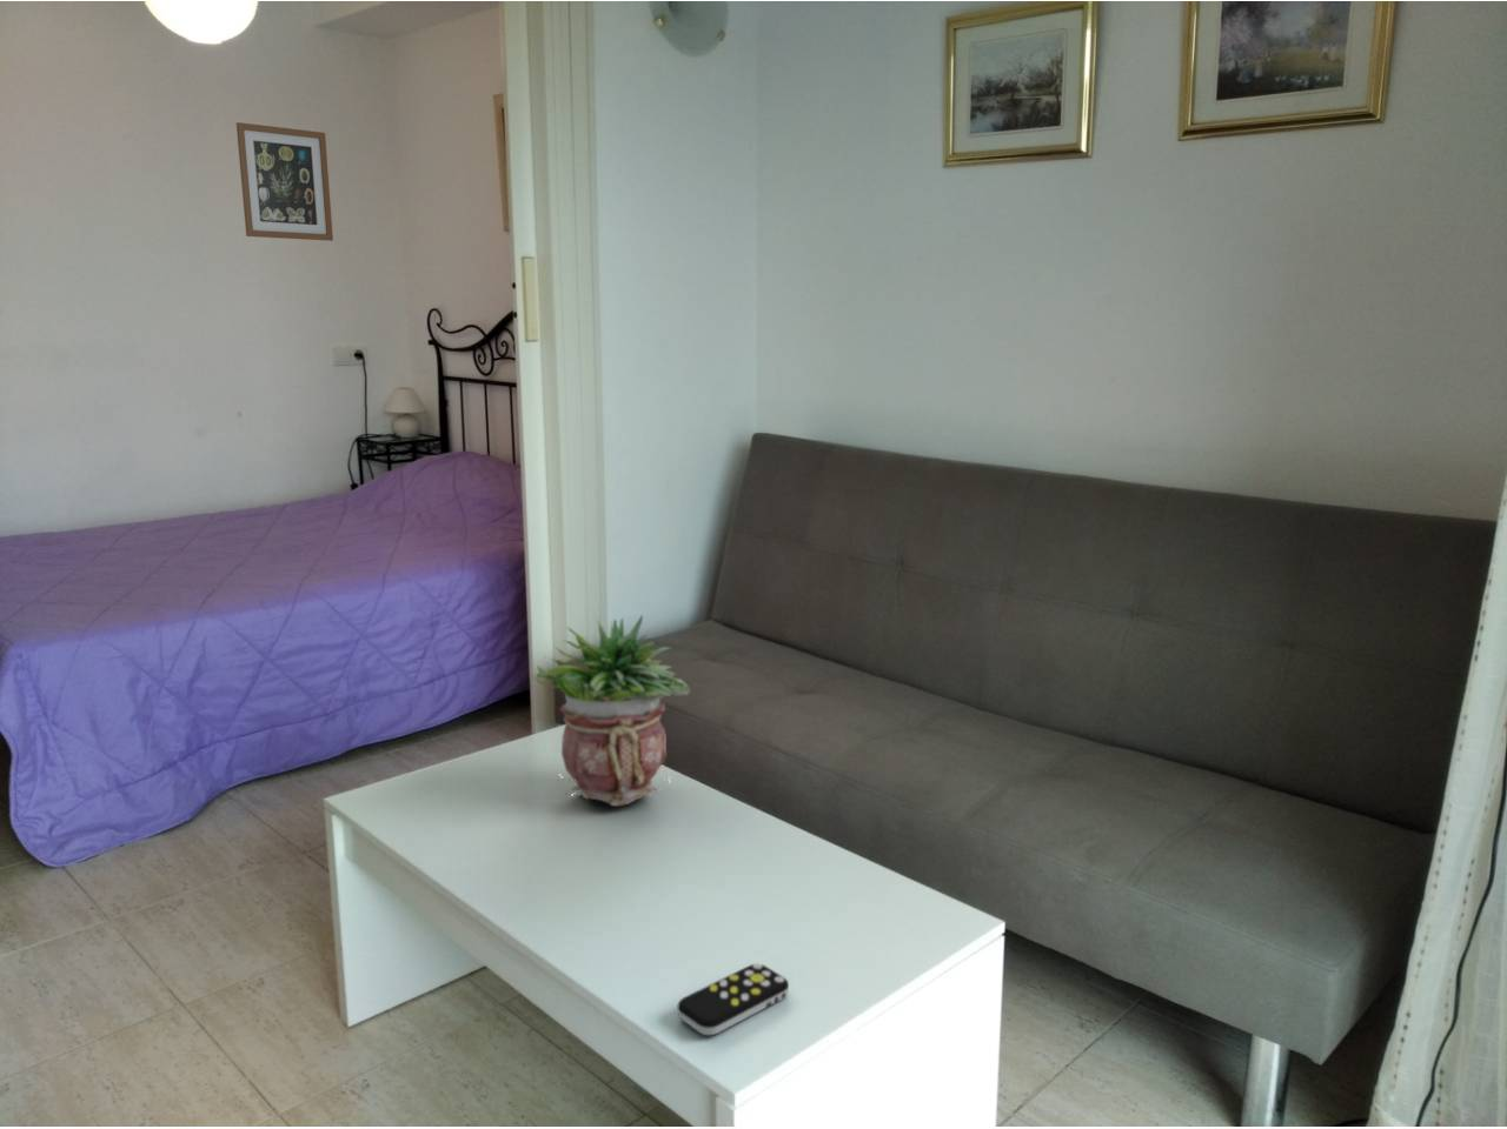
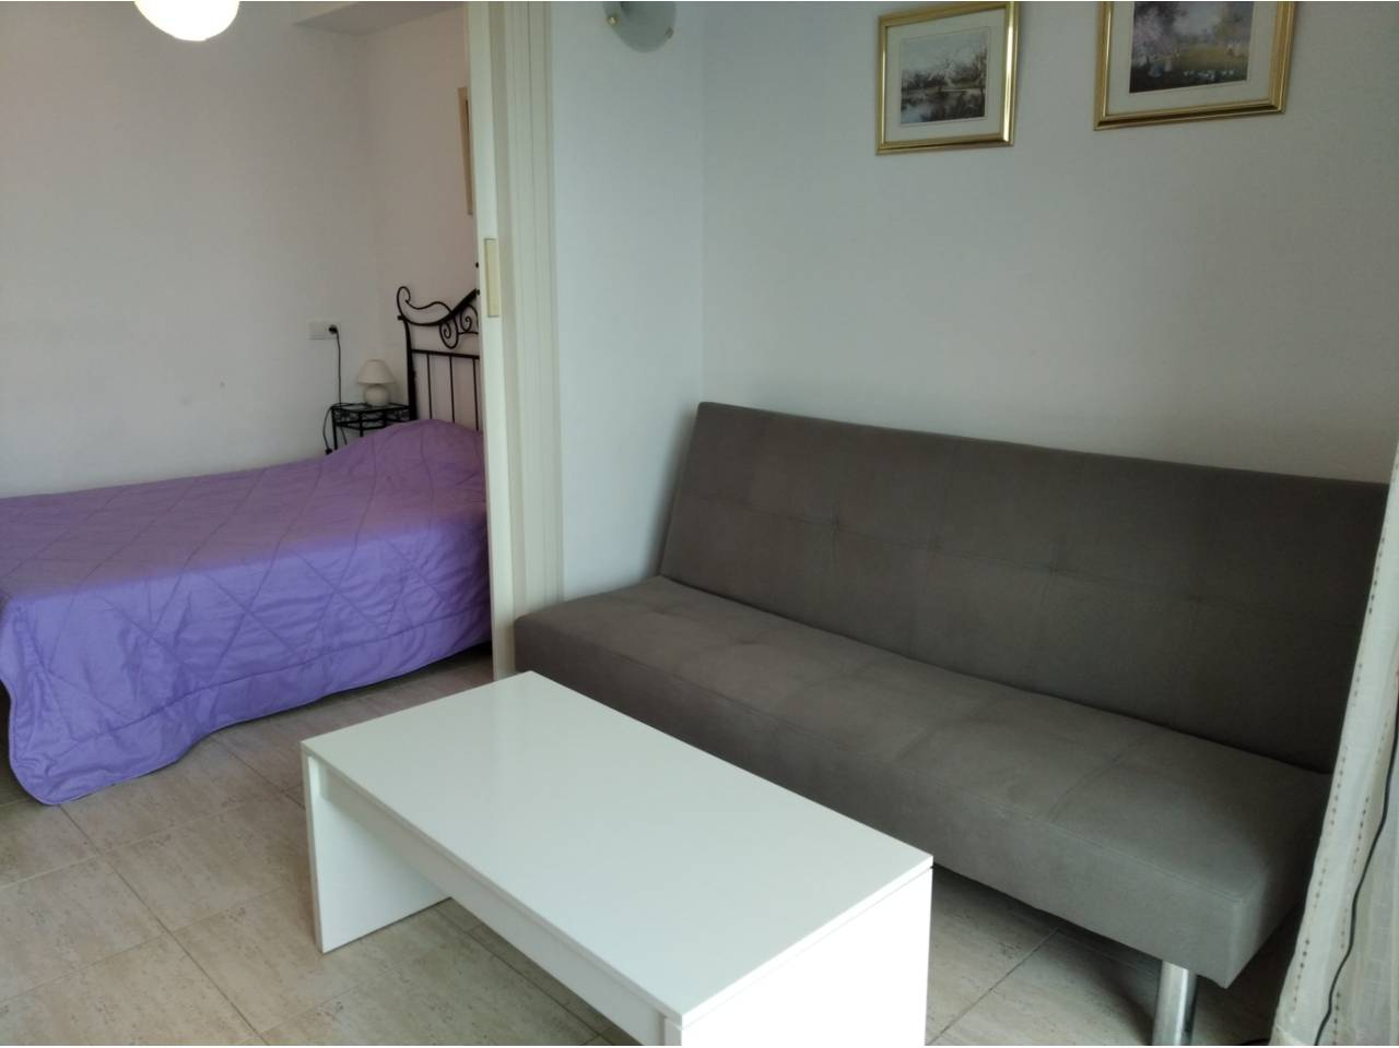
- potted plant (611, 704)
- wall art (286, 184)
- remote control (733, 997)
